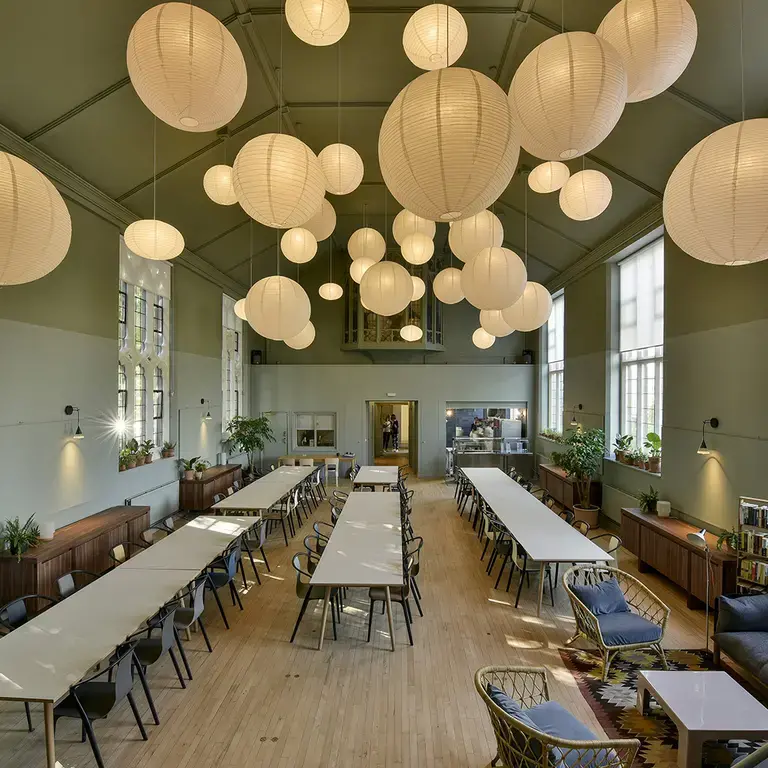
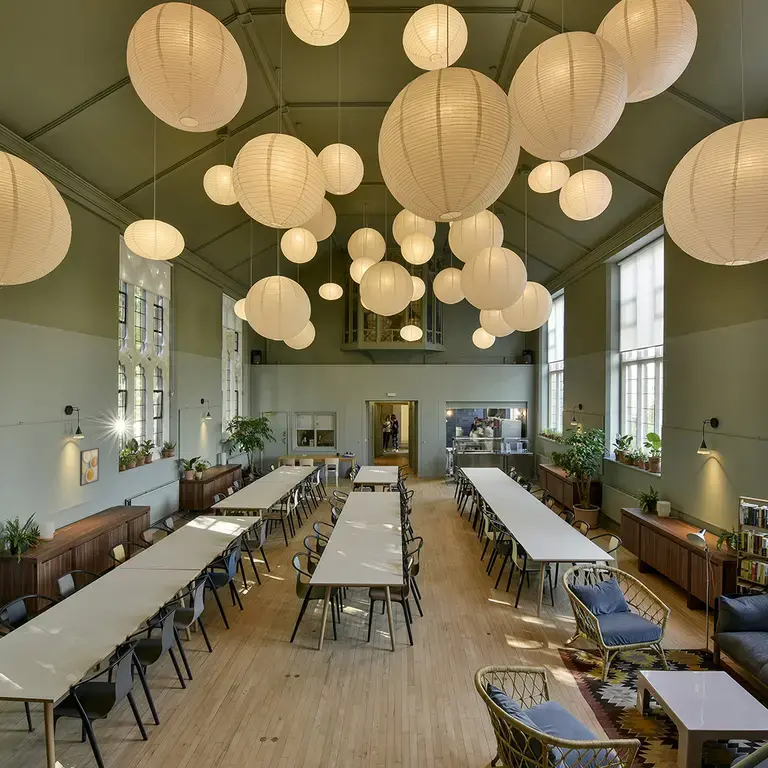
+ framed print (89, 466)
